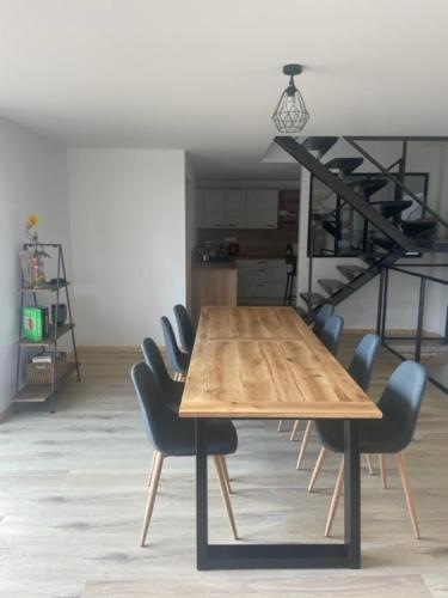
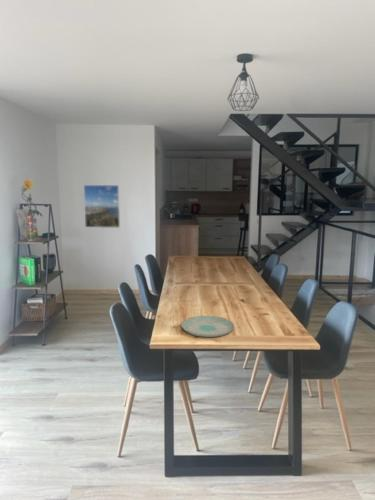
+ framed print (102, 206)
+ plate (207, 326)
